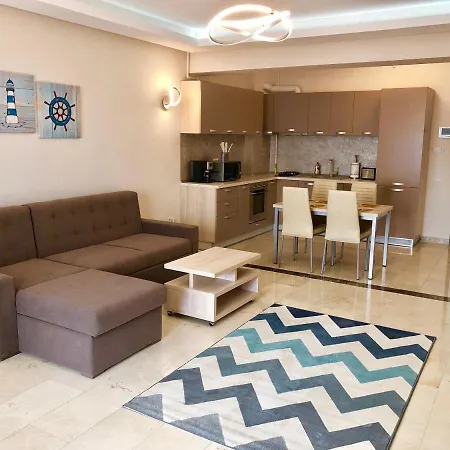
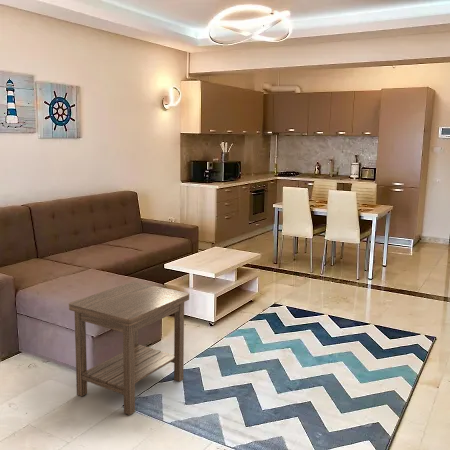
+ side table (131, 343)
